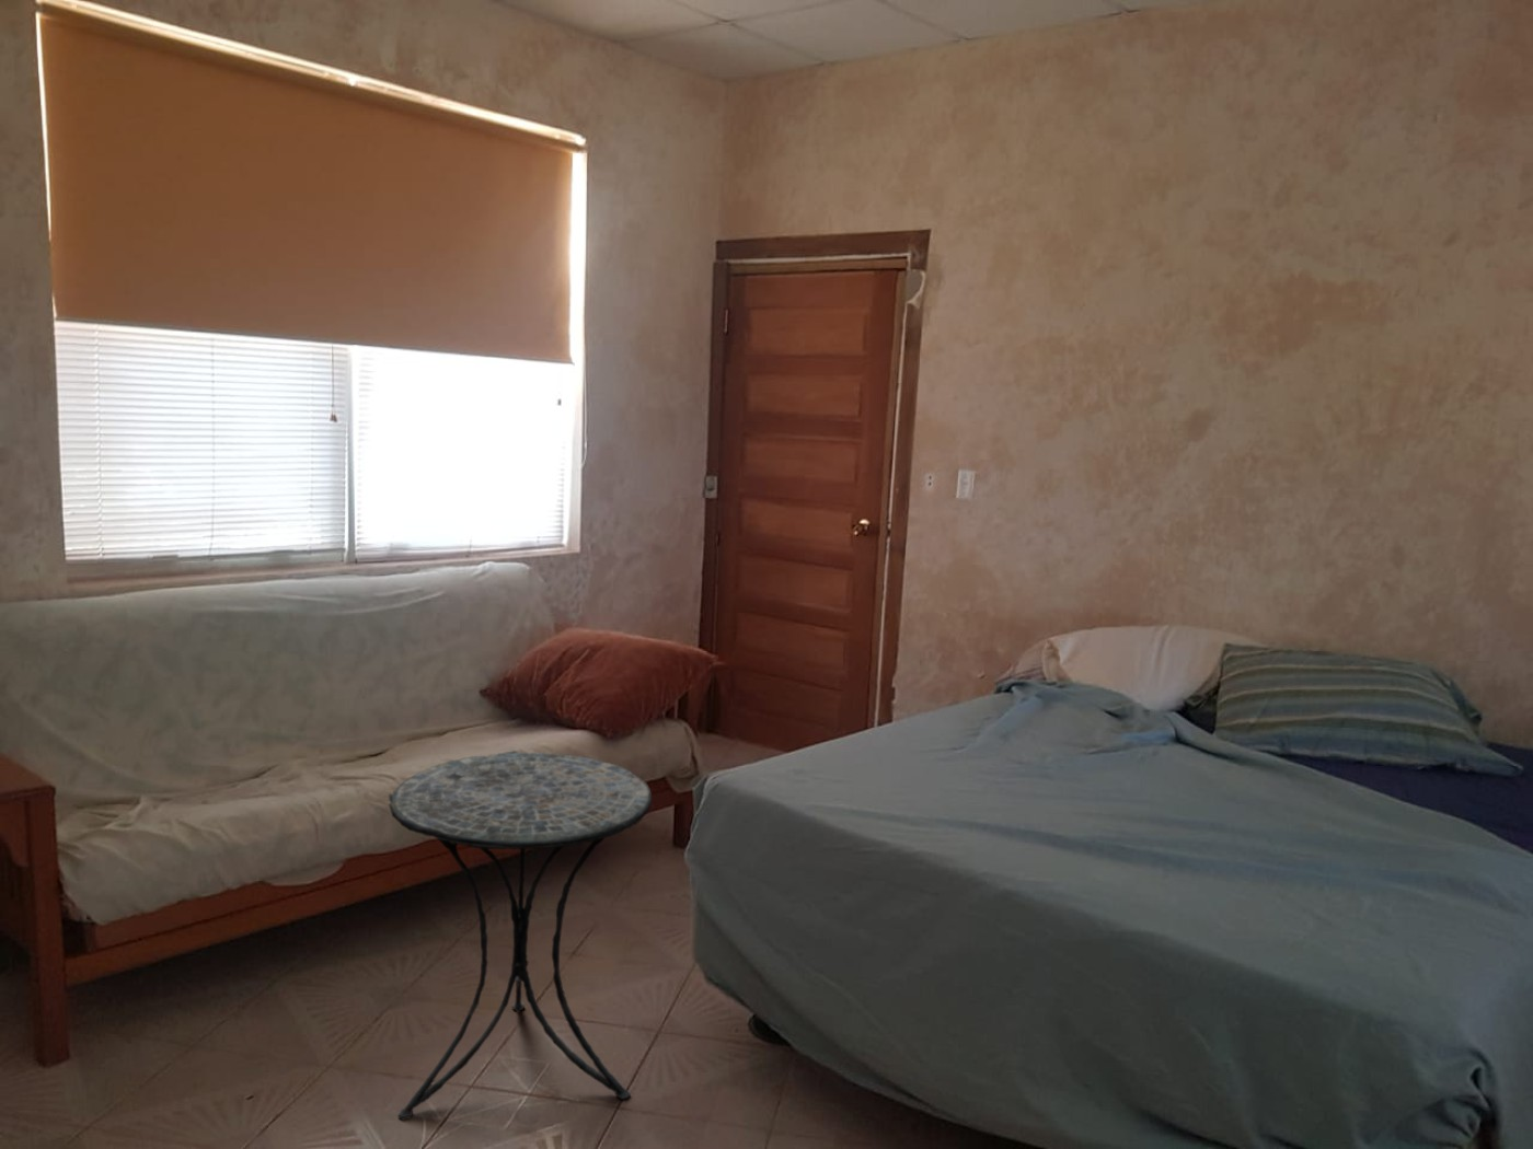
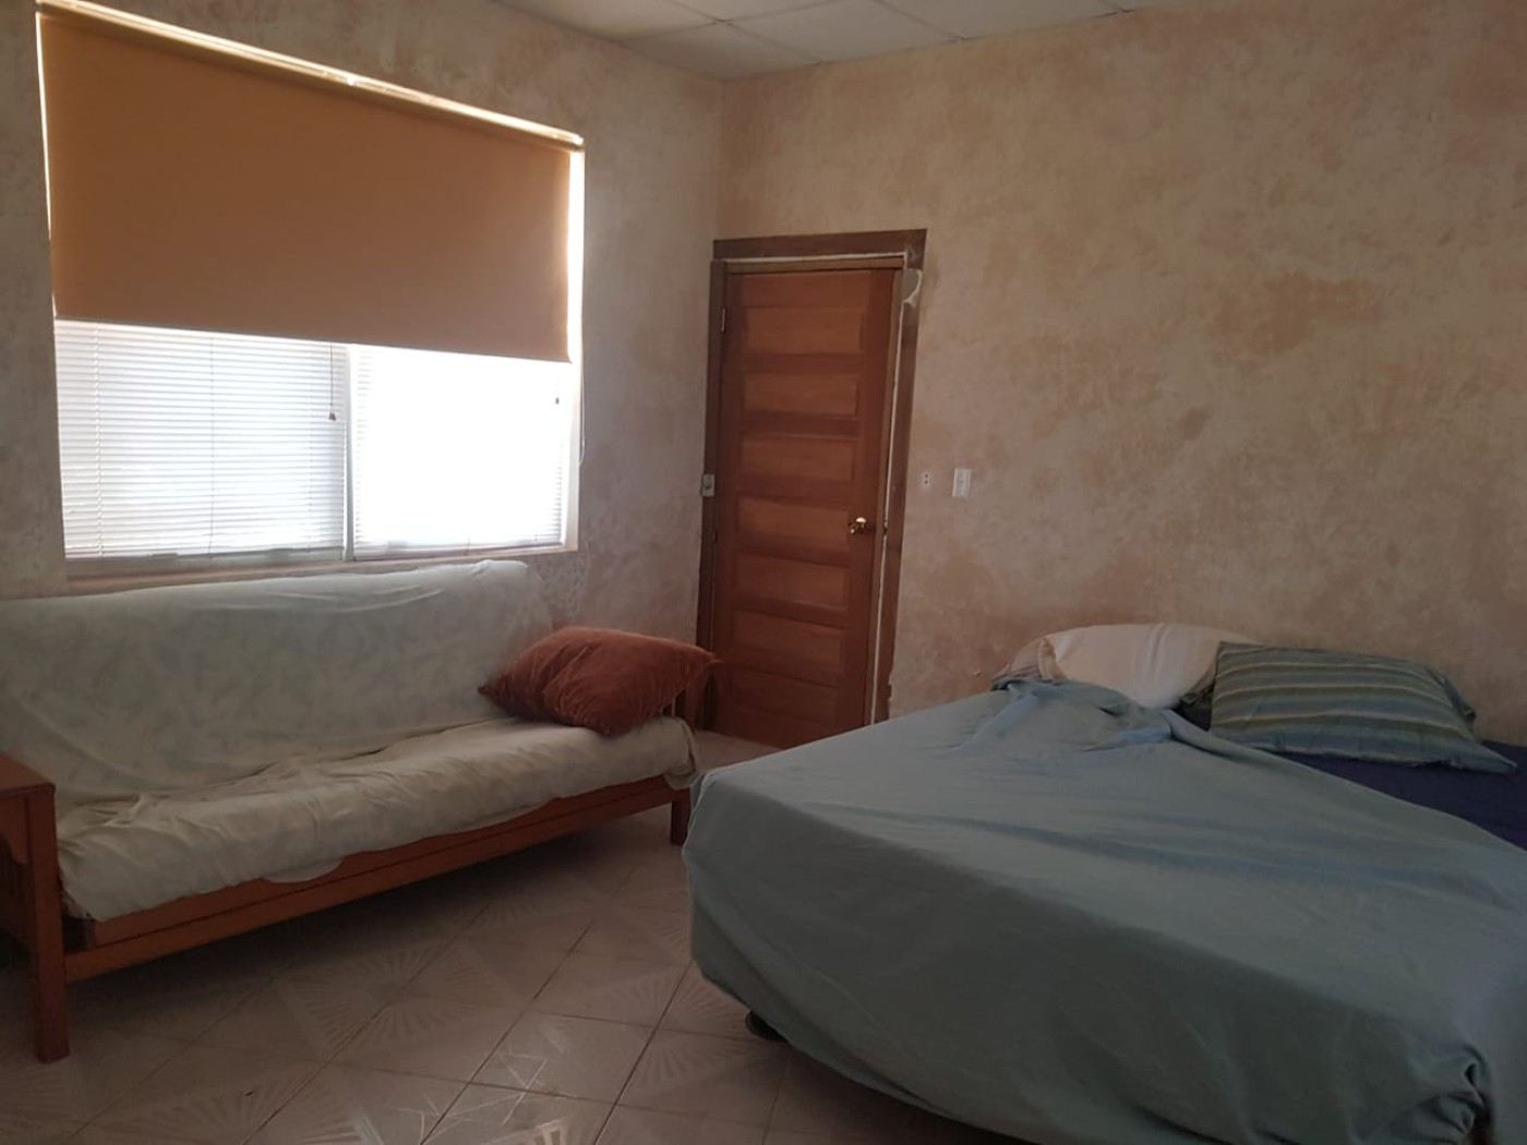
- side table (521, 932)
